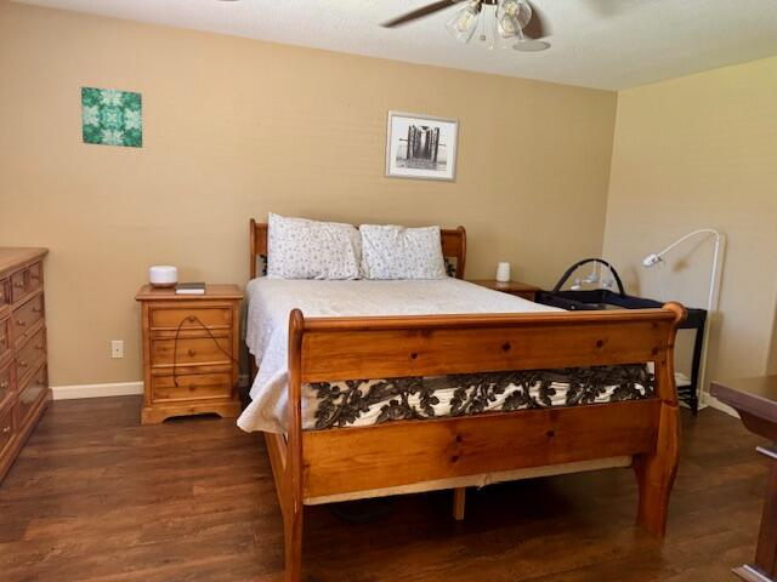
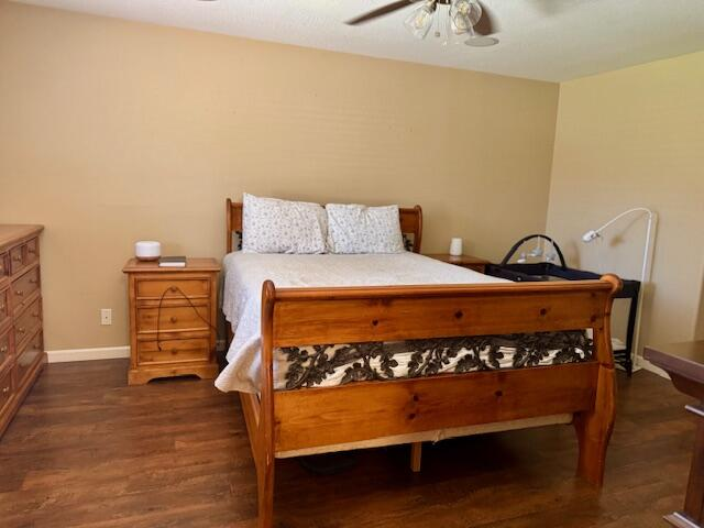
- wall art (112, 118)
- wall art (422, 147)
